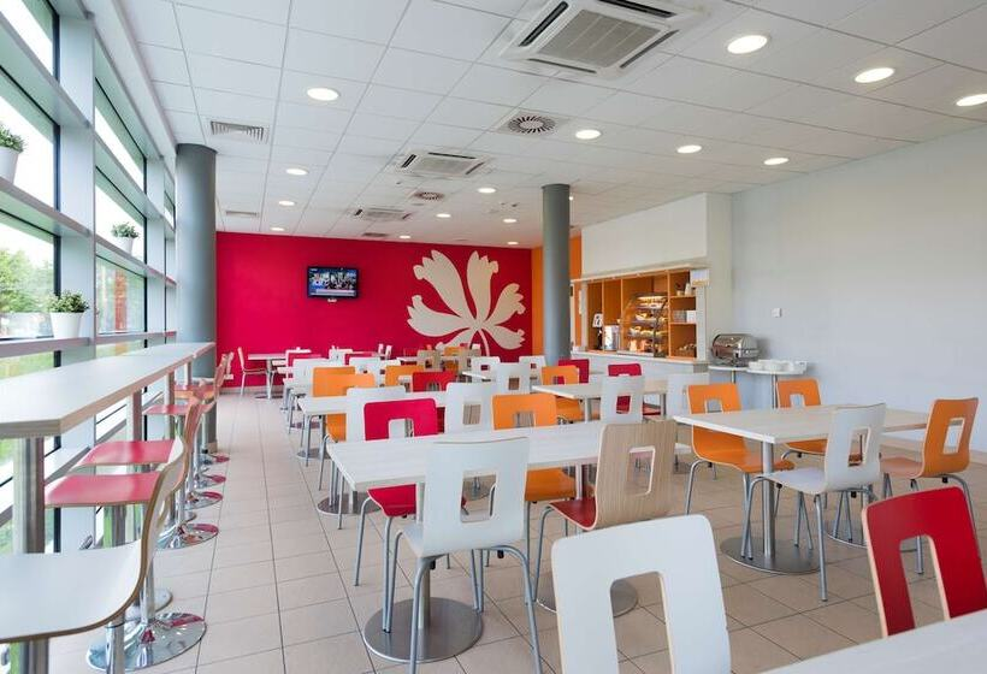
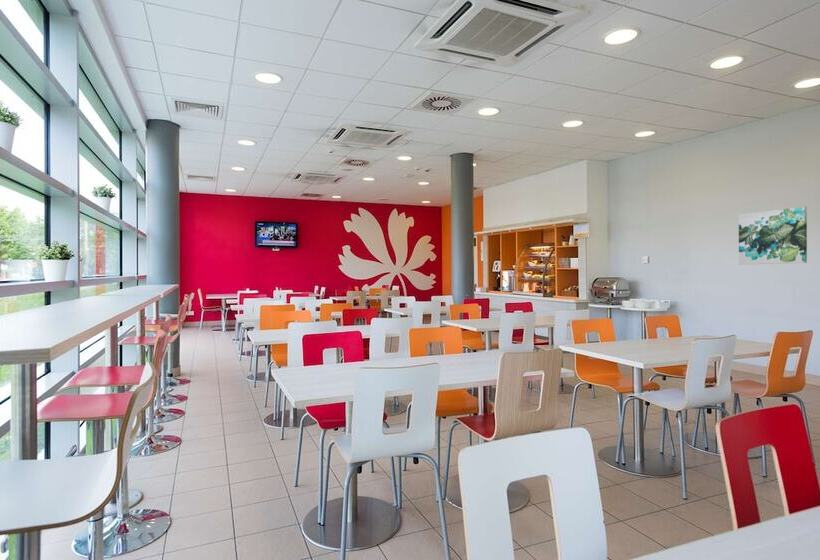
+ wall art (770, 237)
